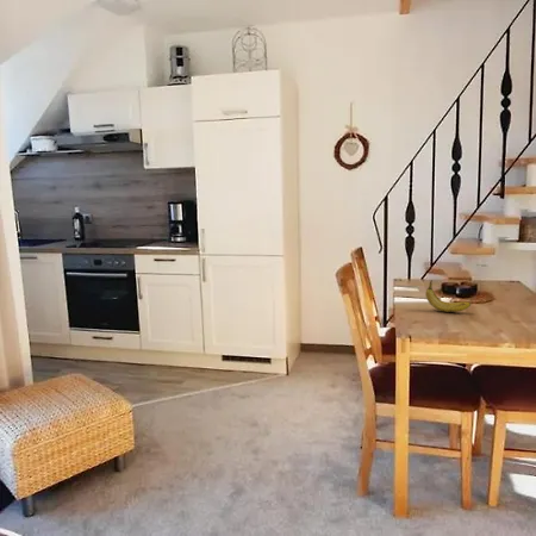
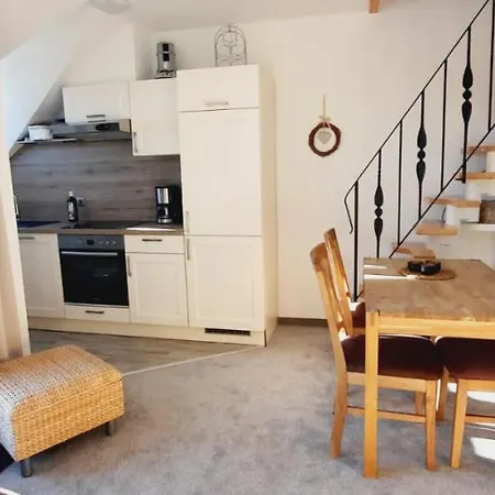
- fruit (447, 303)
